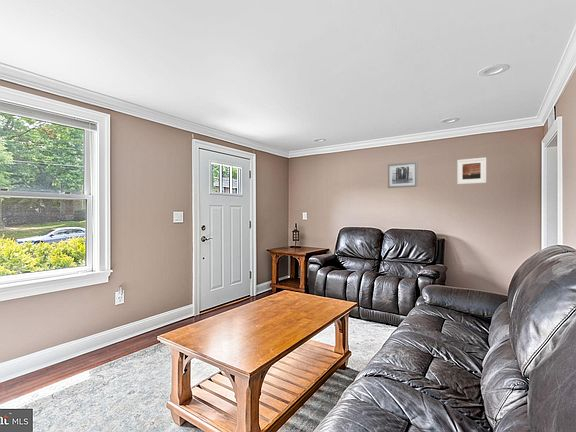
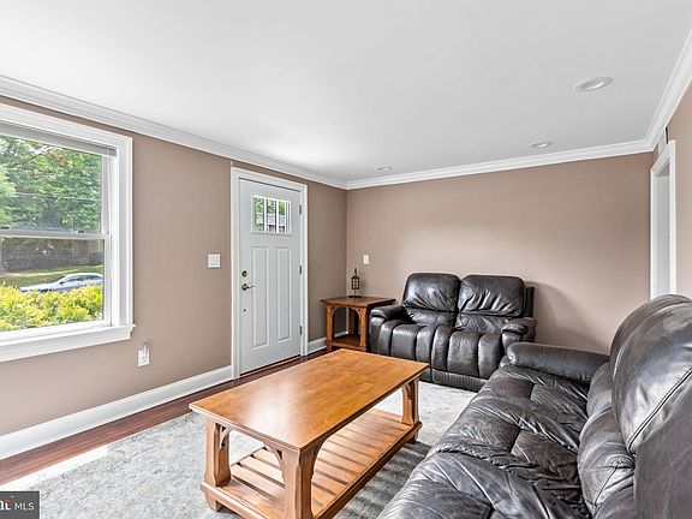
- wall art (402, 175)
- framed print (471, 171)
